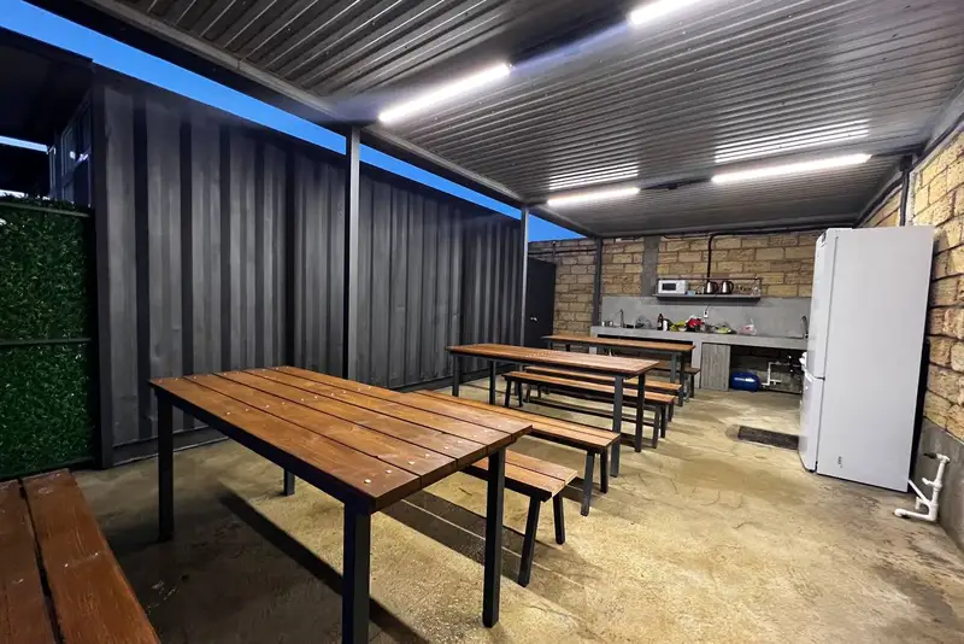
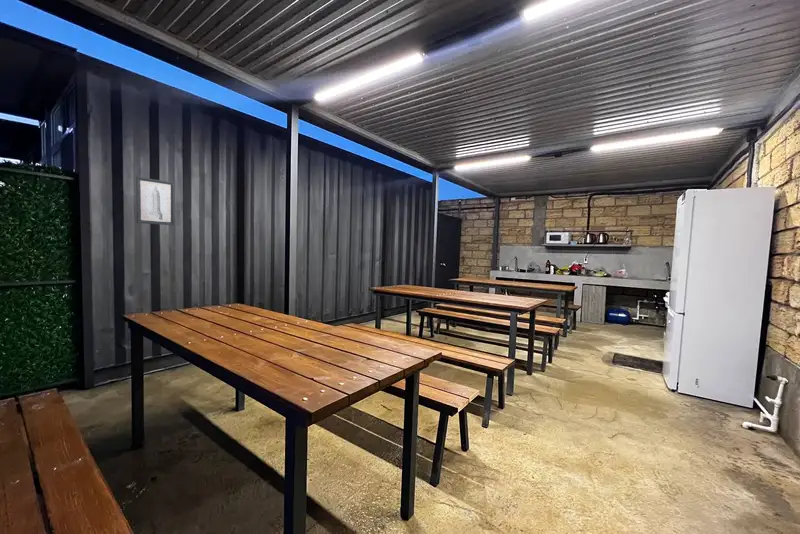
+ wall art (156, 202)
